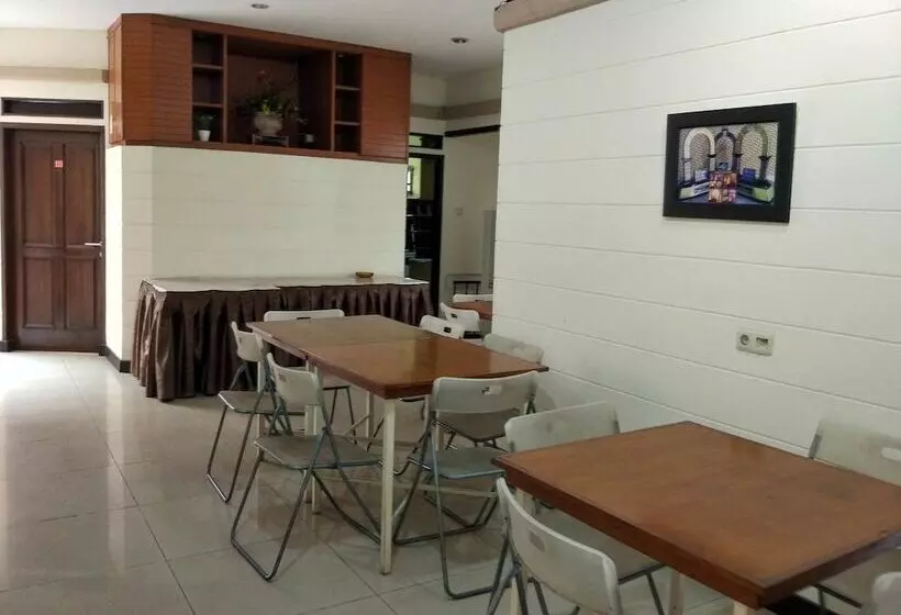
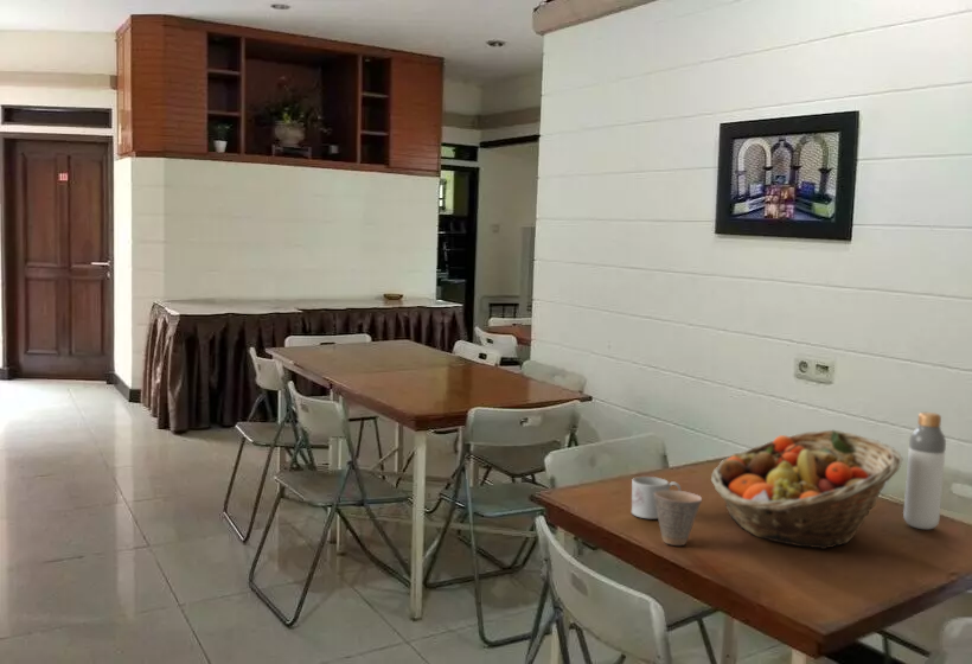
+ mug (653, 497)
+ fruit basket (801, 481)
+ bottle (925, 470)
+ cup (676, 518)
